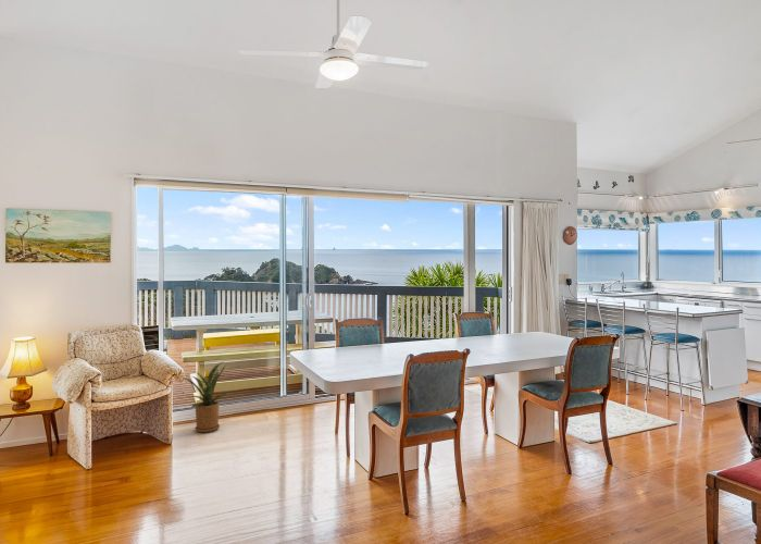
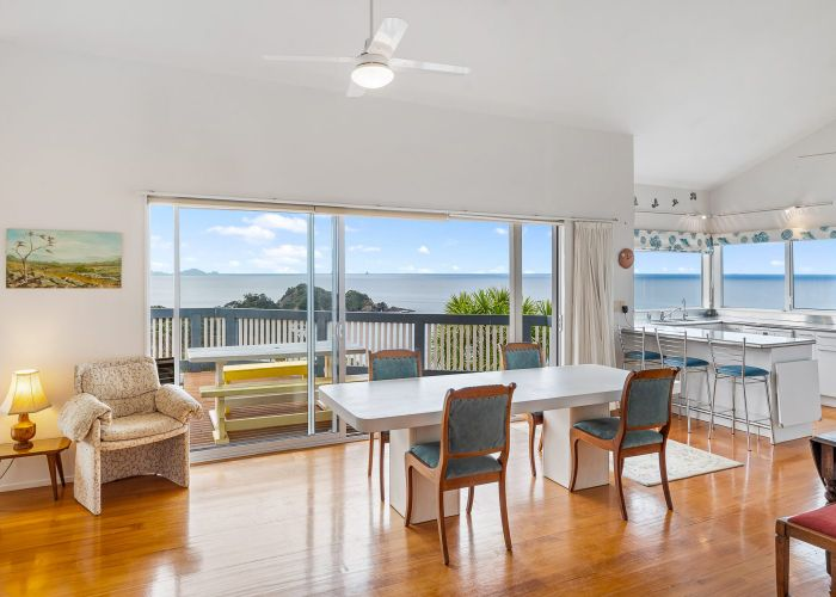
- house plant (204, 396)
